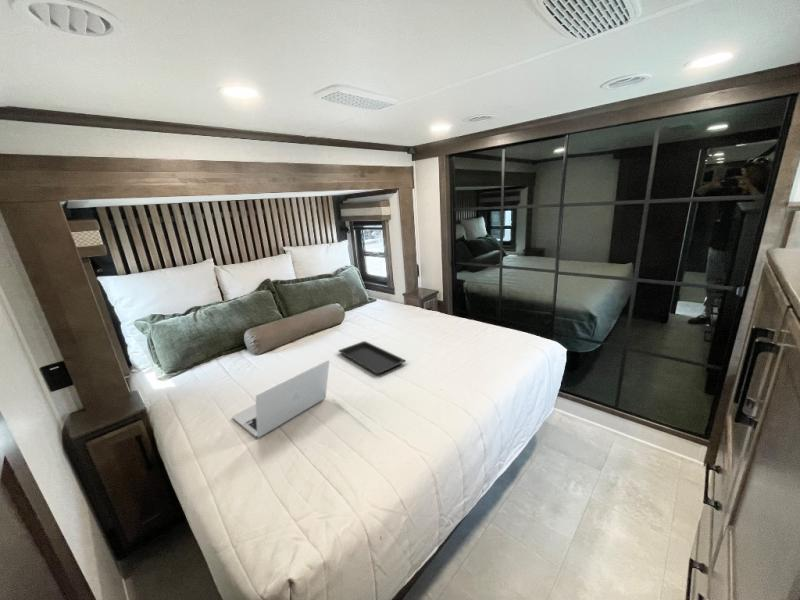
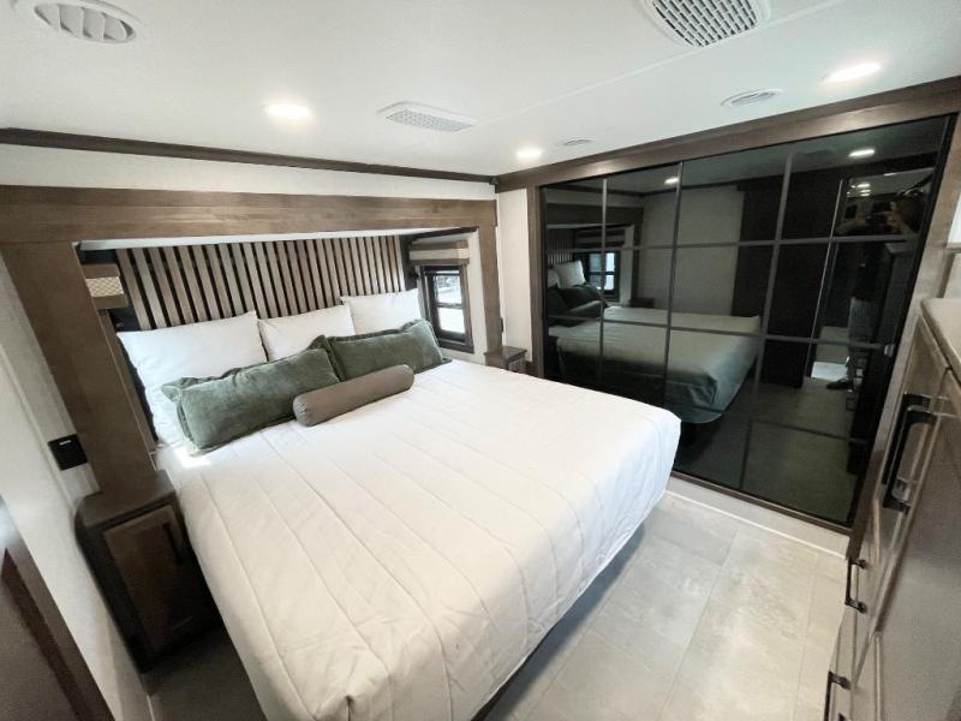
- laptop (280, 388)
- serving tray (370, 357)
